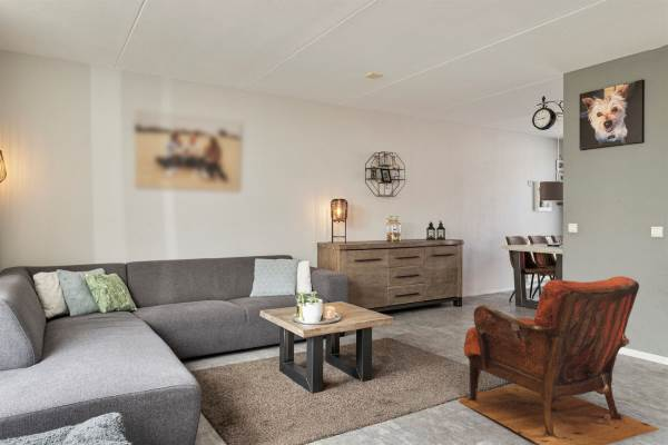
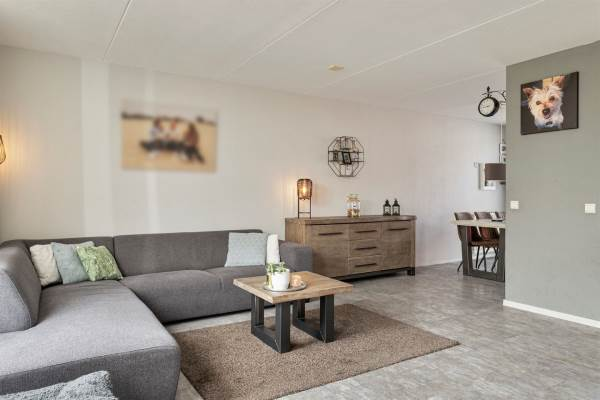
- armchair (546, 343)
